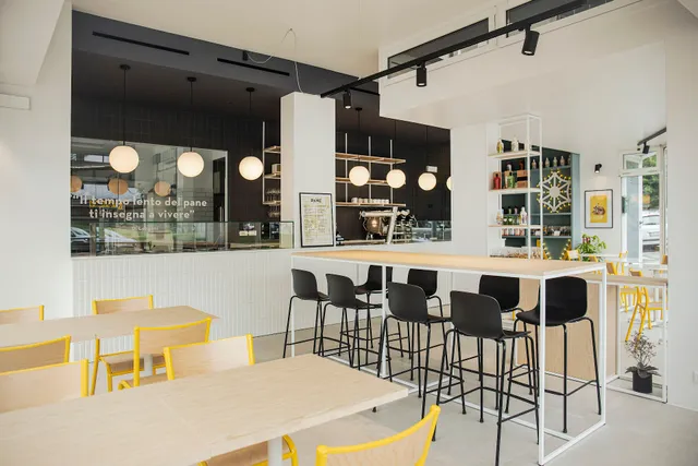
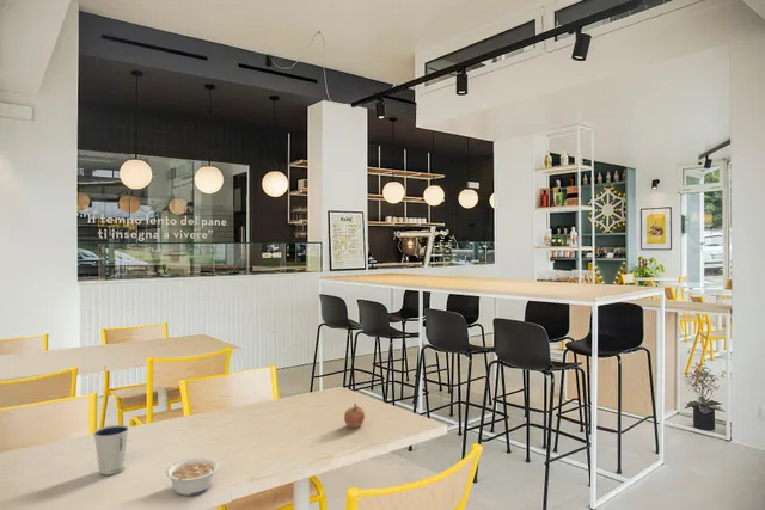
+ dixie cup (111, 450)
+ legume (192, 477)
+ fruit (354, 414)
